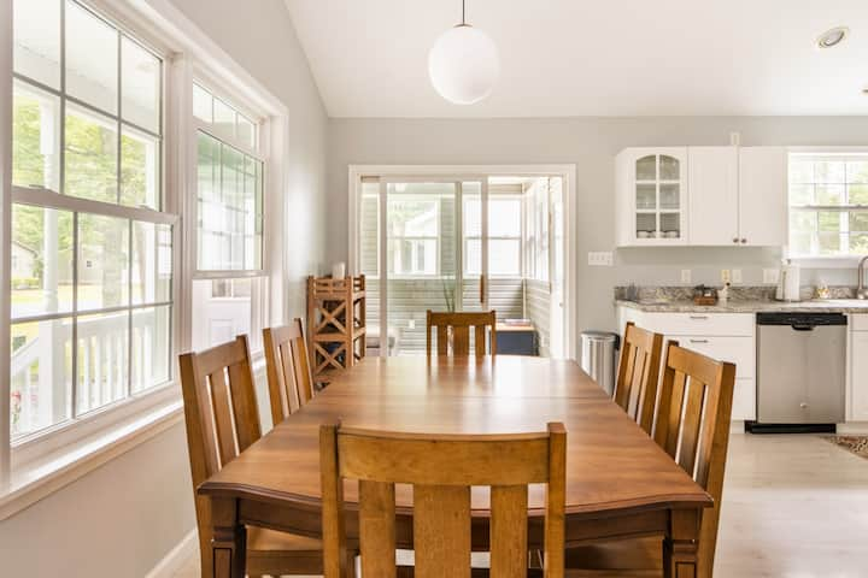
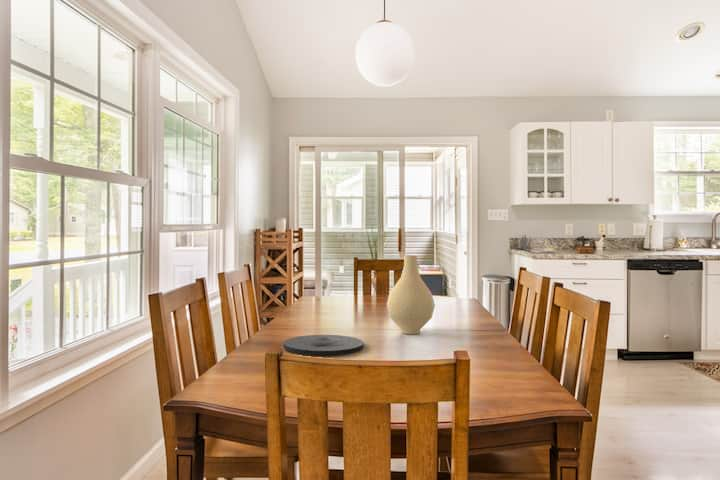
+ vase (410, 293)
+ plate (323, 341)
